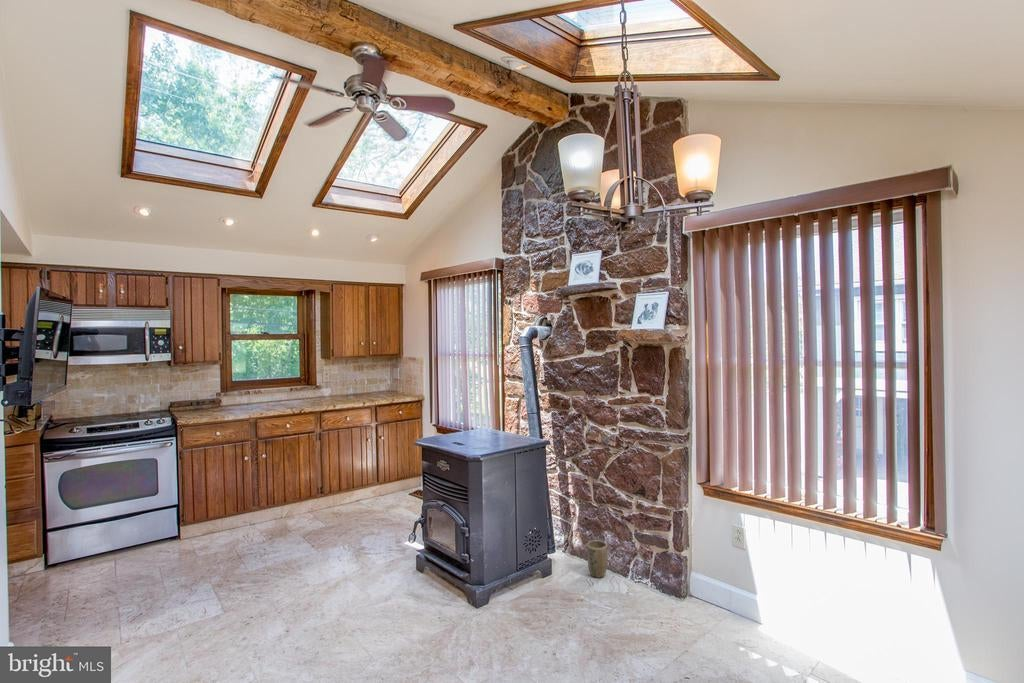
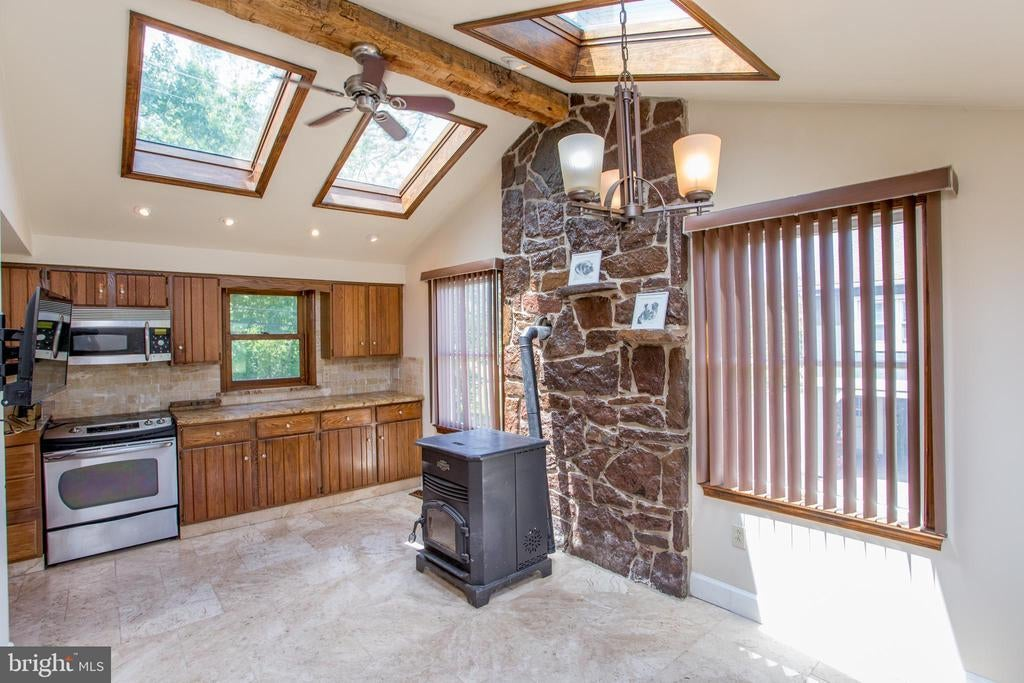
- plant pot (597, 559)
